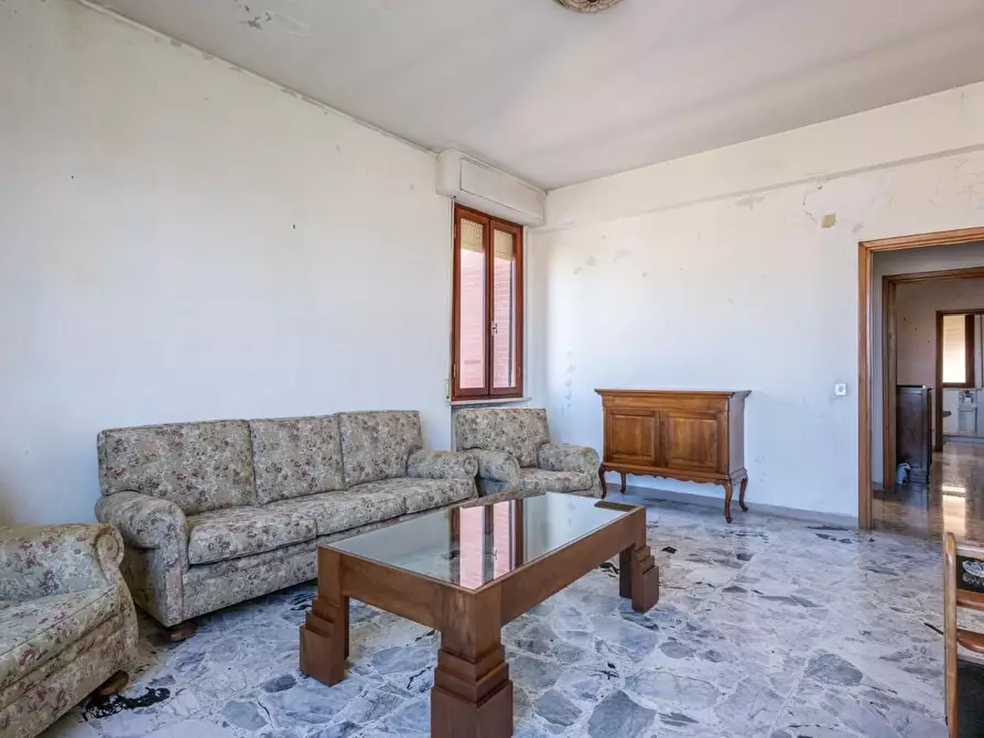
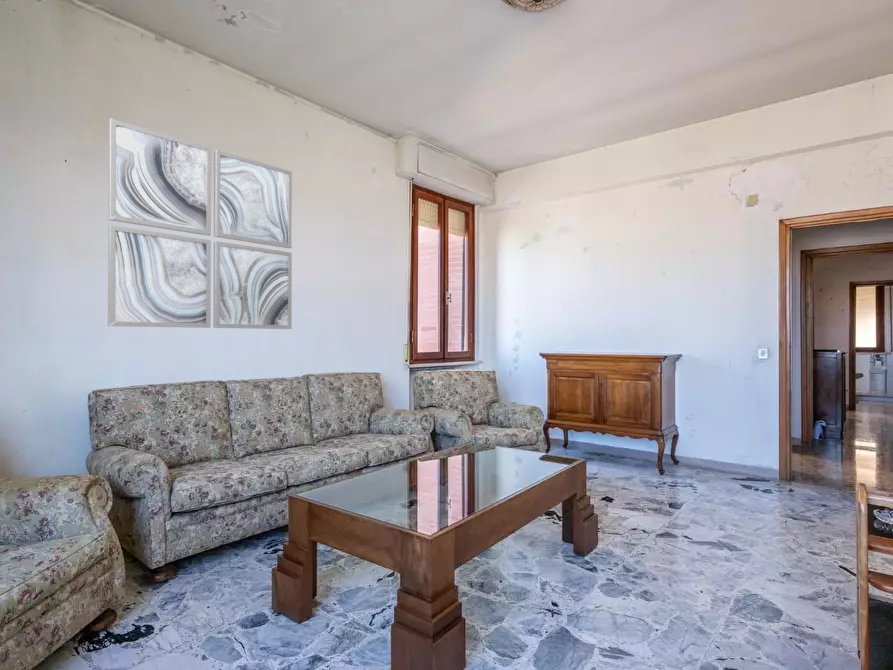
+ wall art (210, 240)
